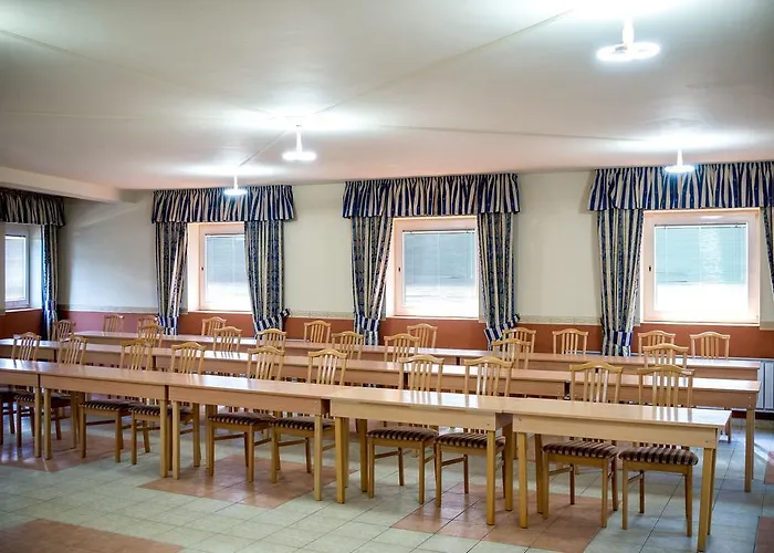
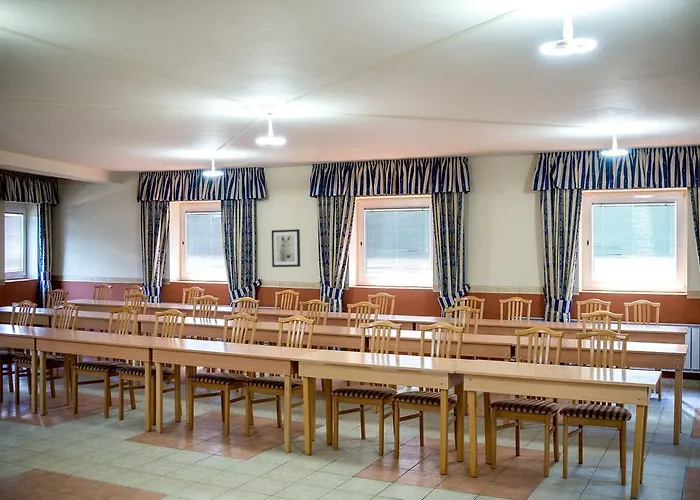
+ wall art (285, 248)
